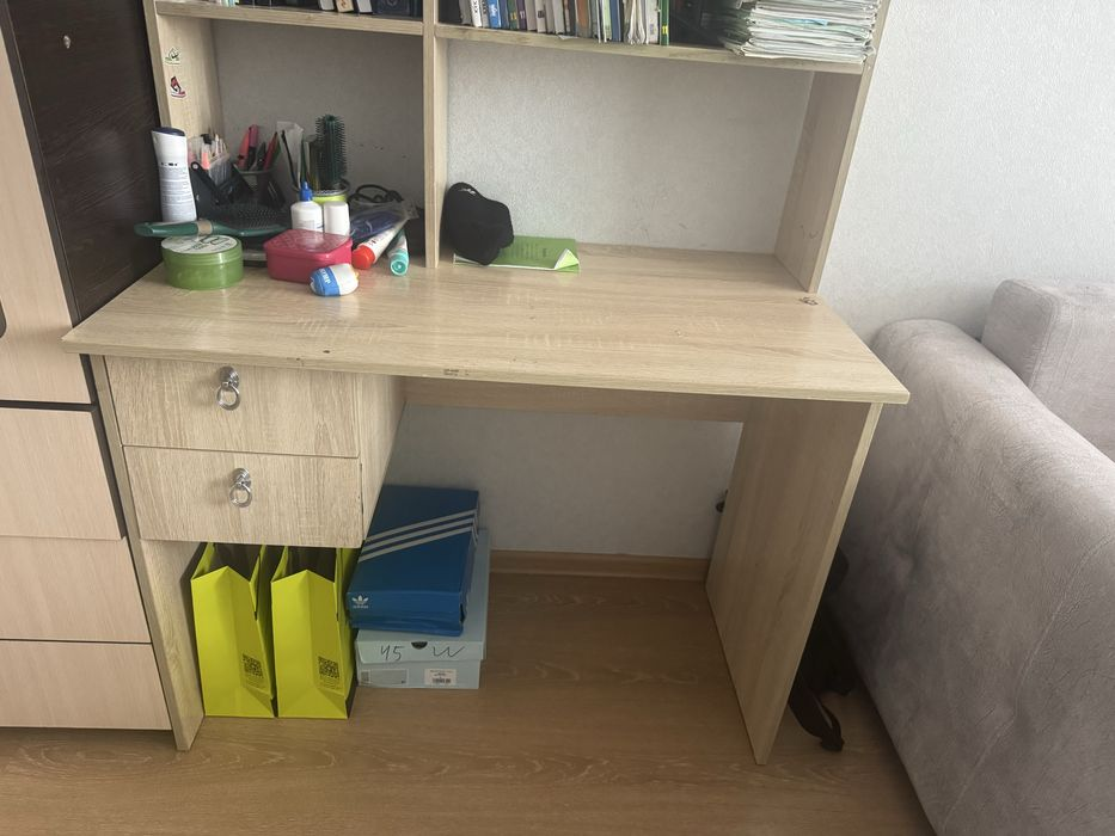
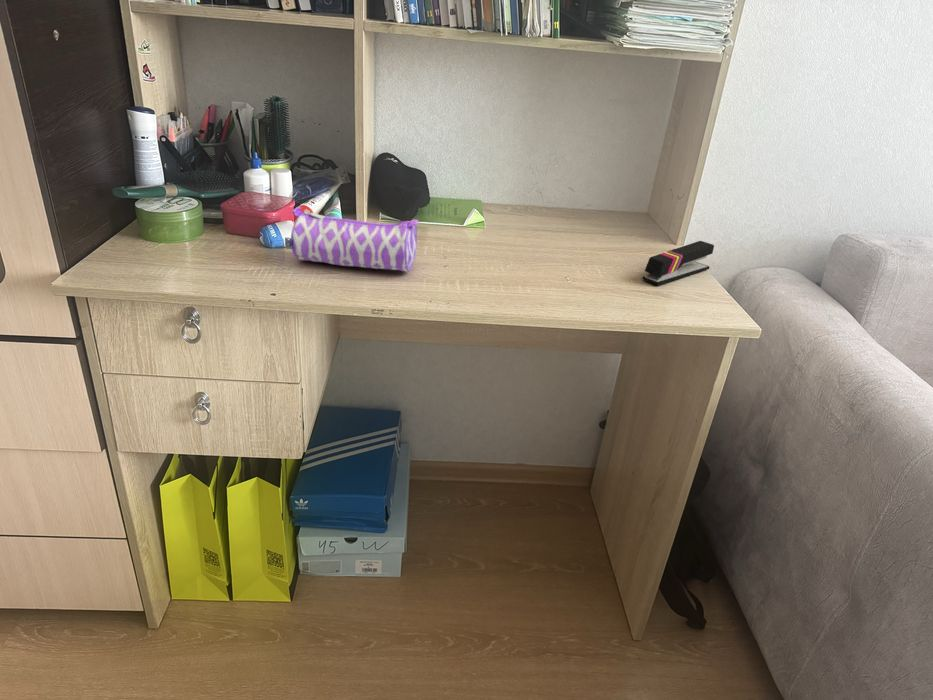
+ stapler (679, 261)
+ pencil case (354, 239)
